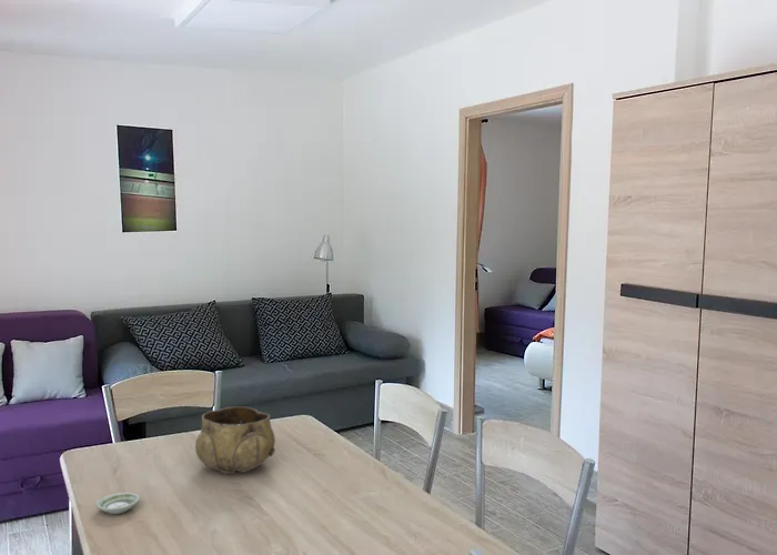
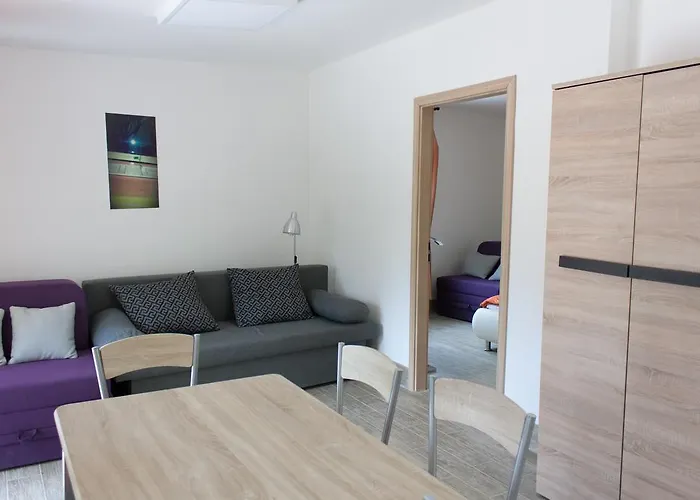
- decorative bowl (235, 441)
- saucer (118, 504)
